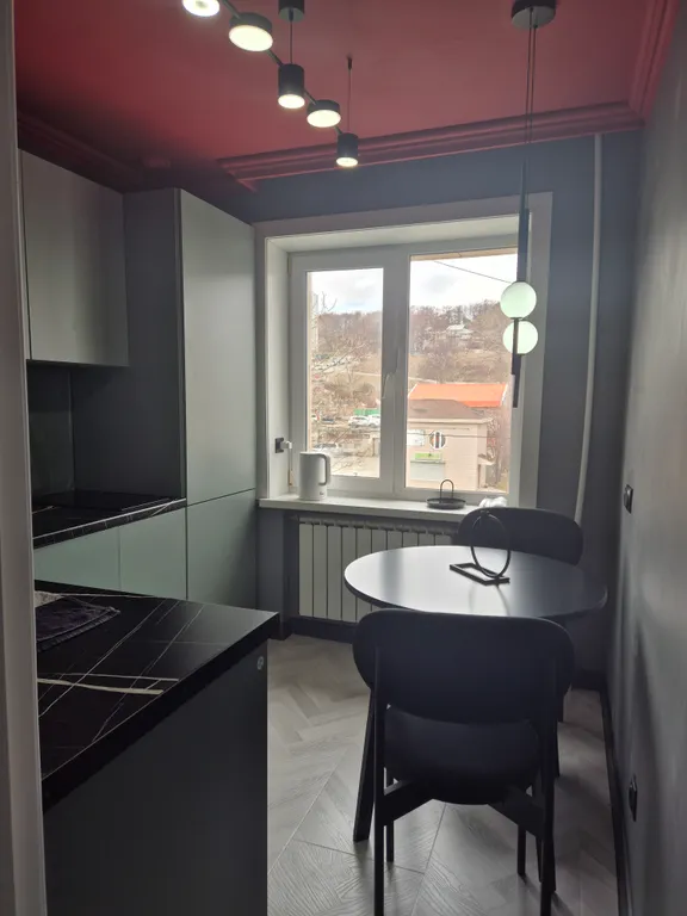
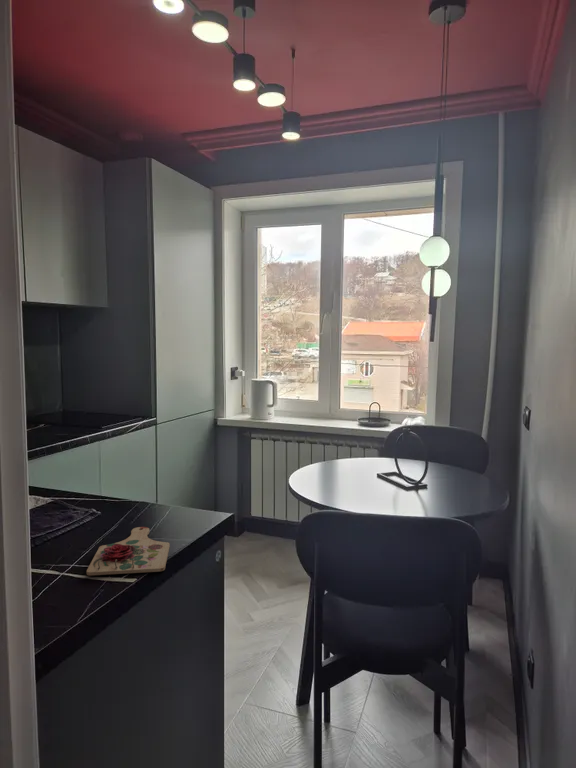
+ cutting board (134, 543)
